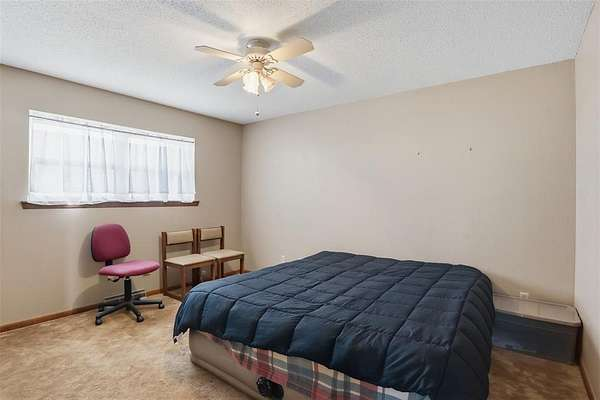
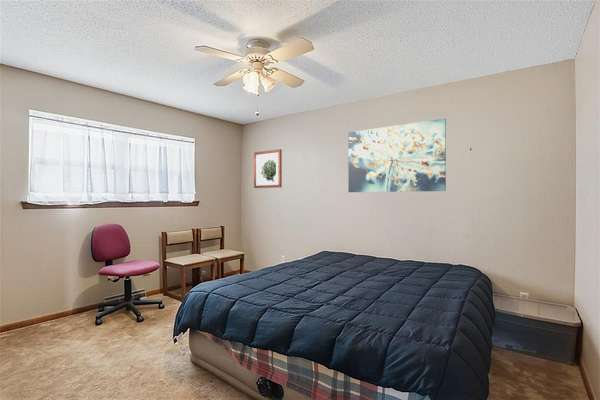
+ wall art (267, 169)
+ wall art (392, 159)
